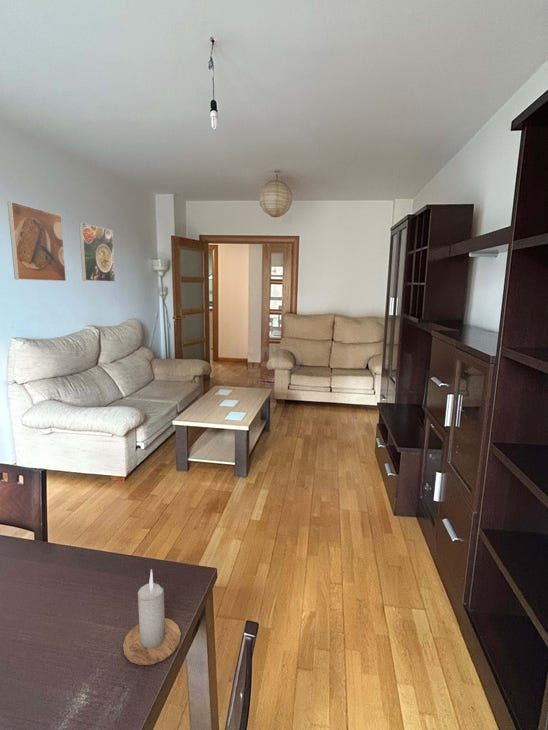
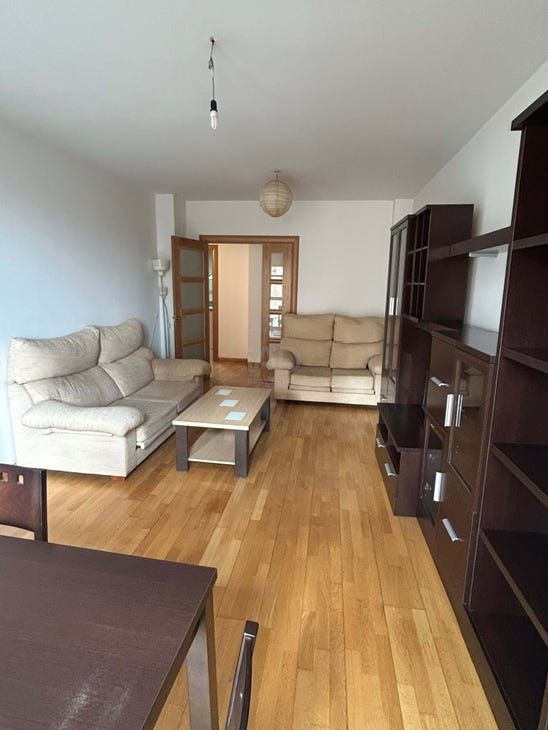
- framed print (39, 245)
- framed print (98, 254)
- candle (151, 605)
